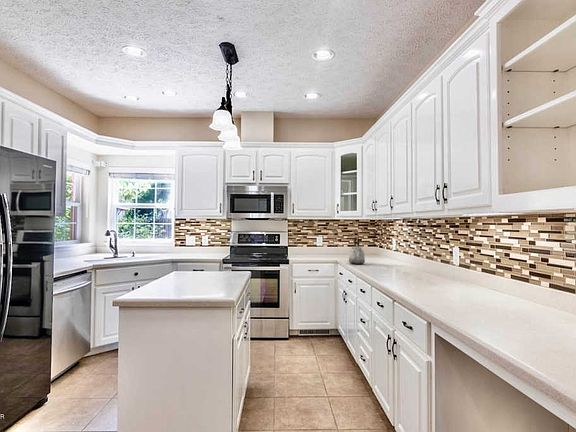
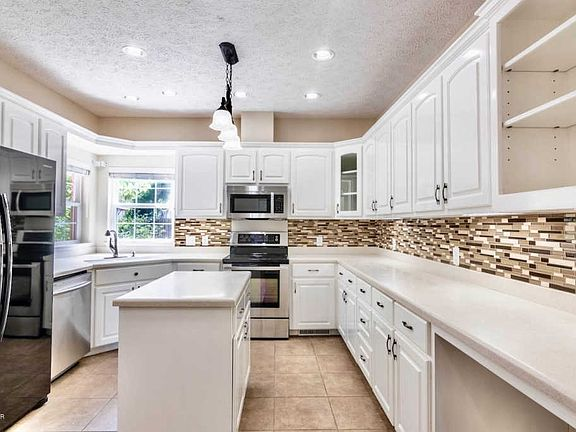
- kettle (357, 250)
